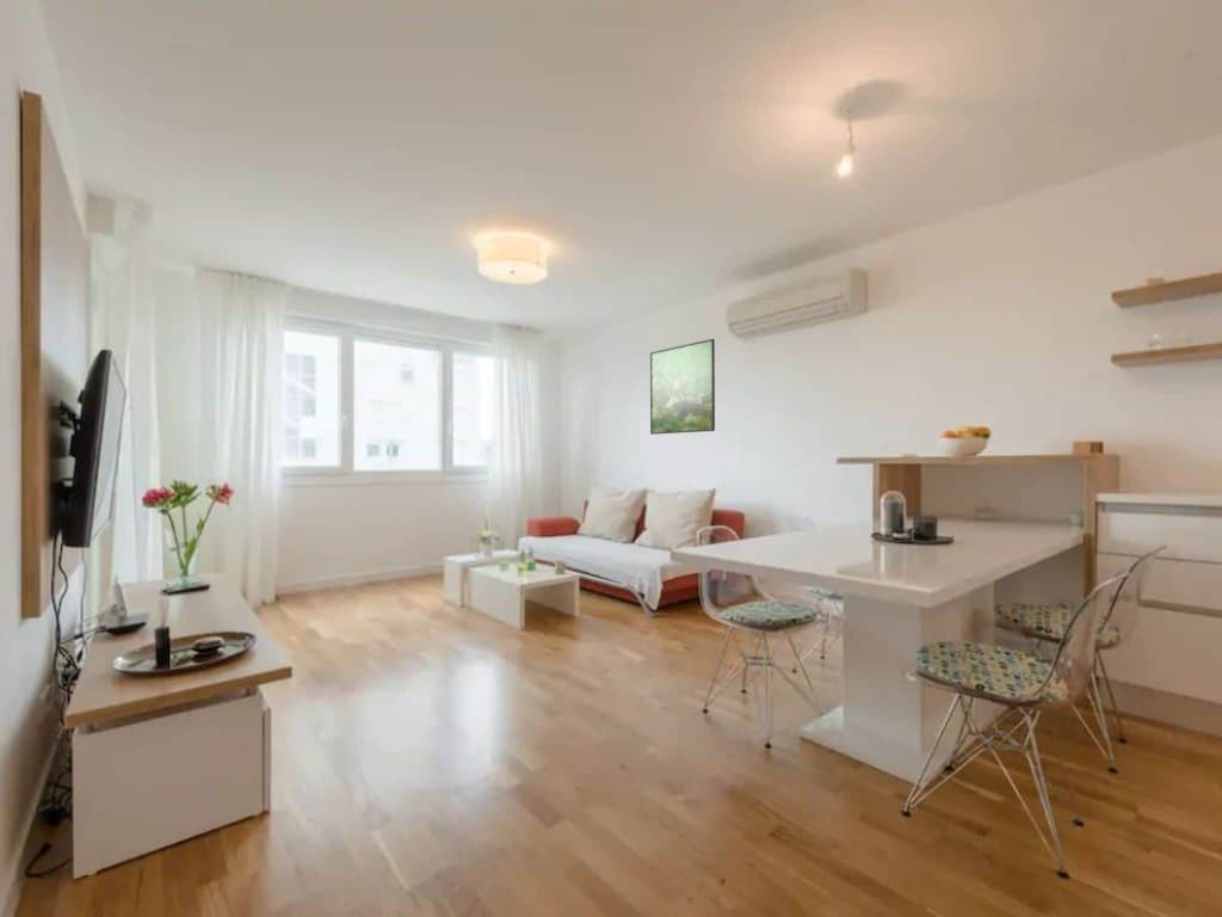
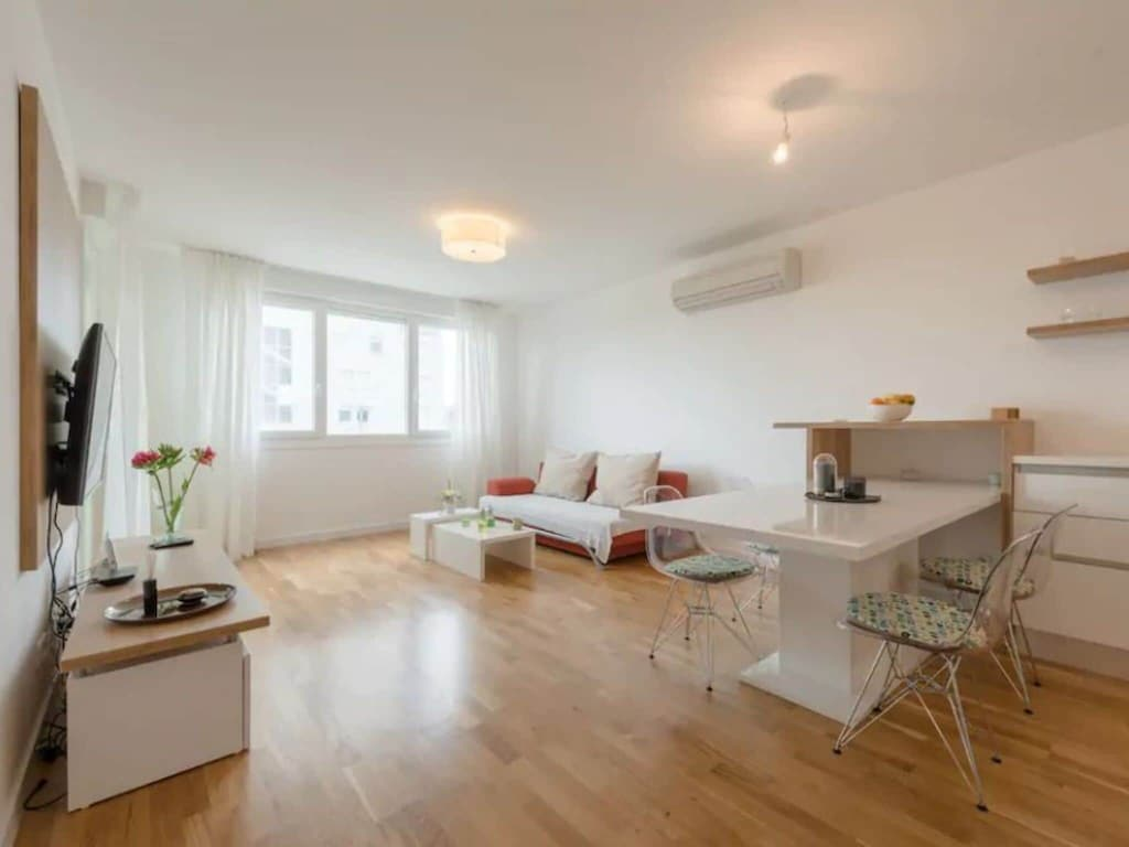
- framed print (680, 389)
